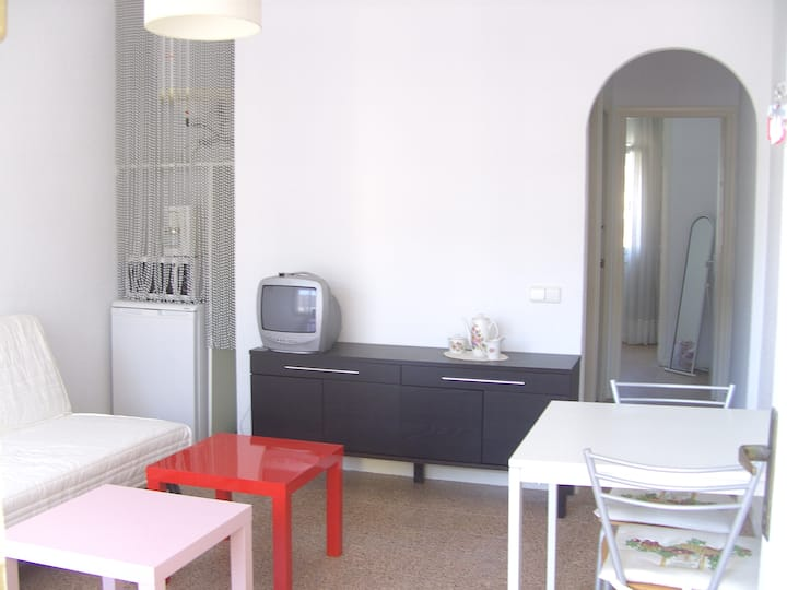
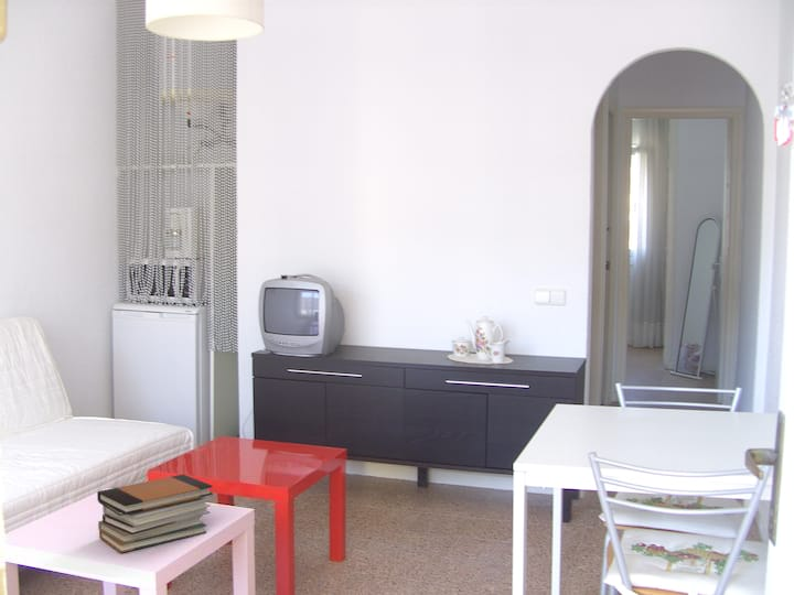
+ book stack (155, 511)
